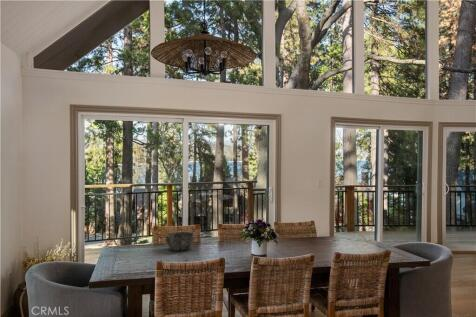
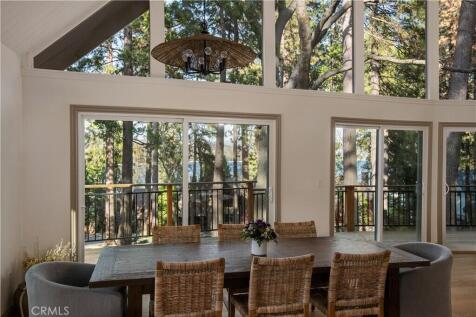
- bowl (180, 241)
